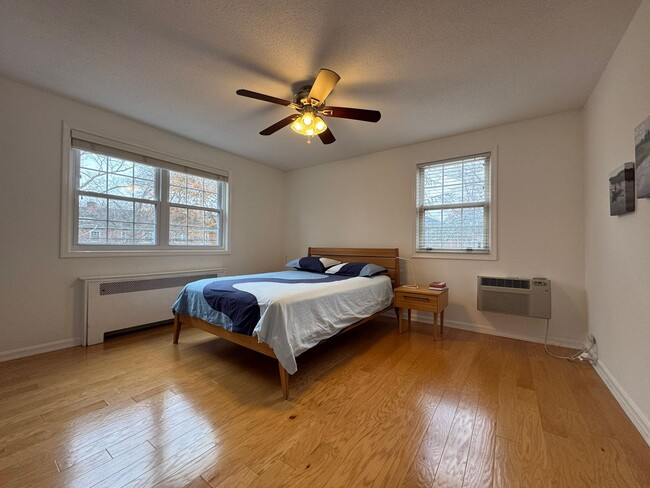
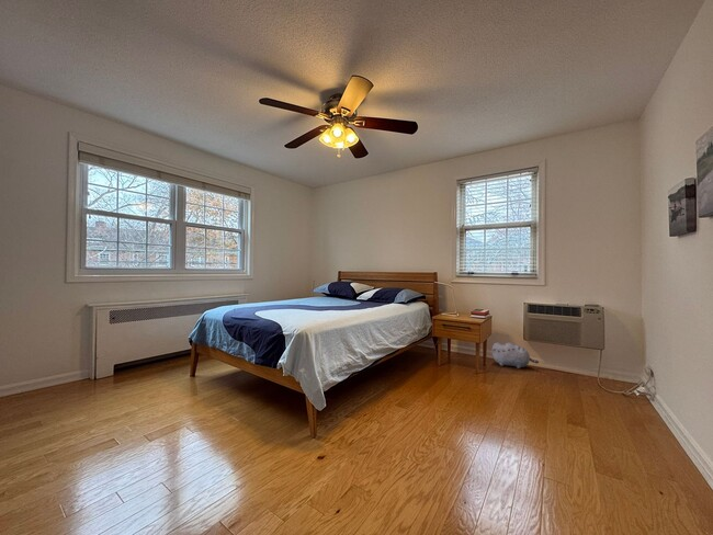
+ plush toy (514, 354)
